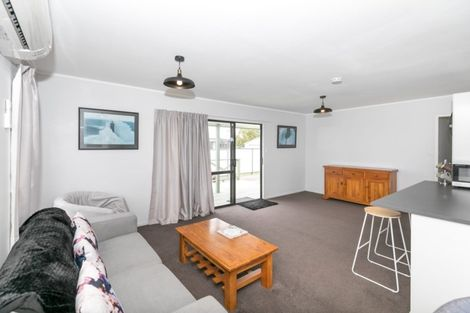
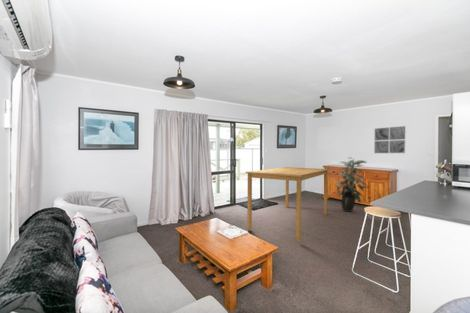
+ indoor plant (350, 184)
+ dining table (288, 195)
+ wall art (389, 139)
